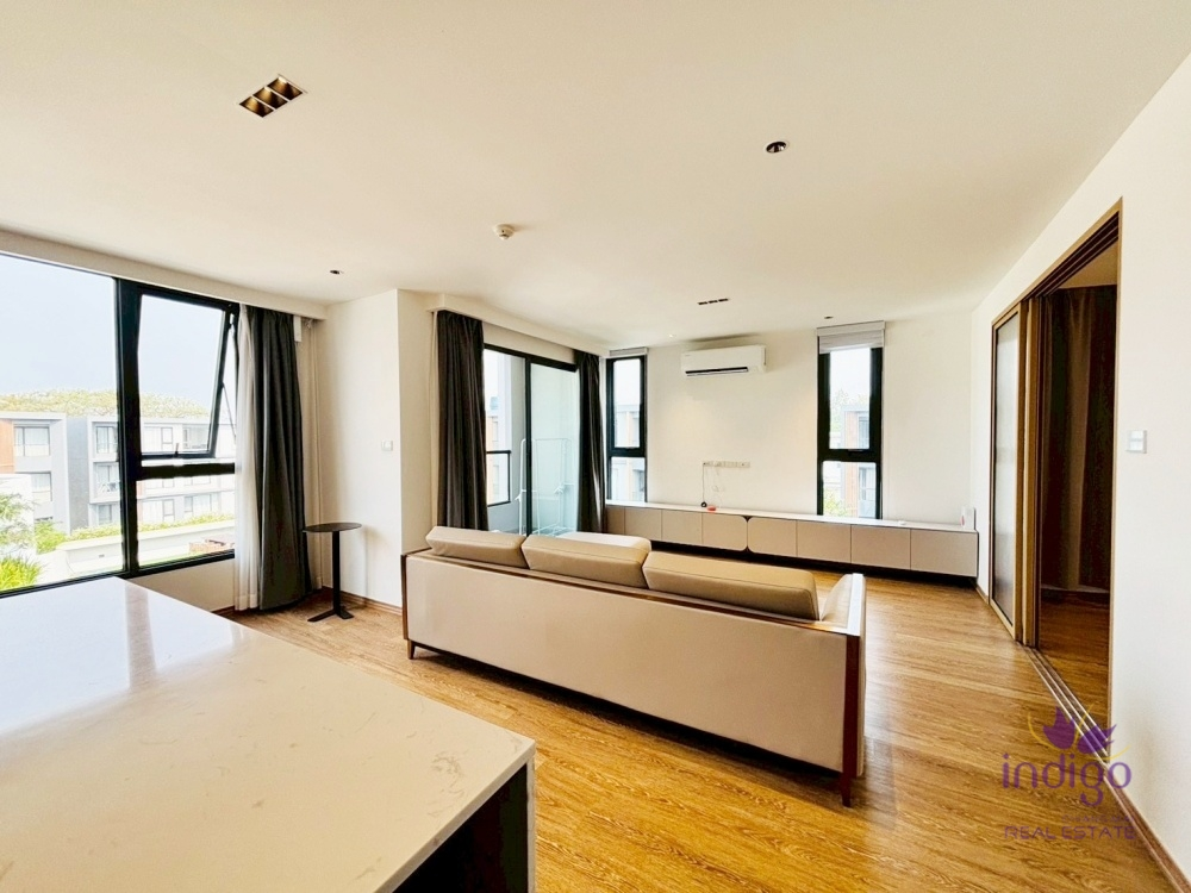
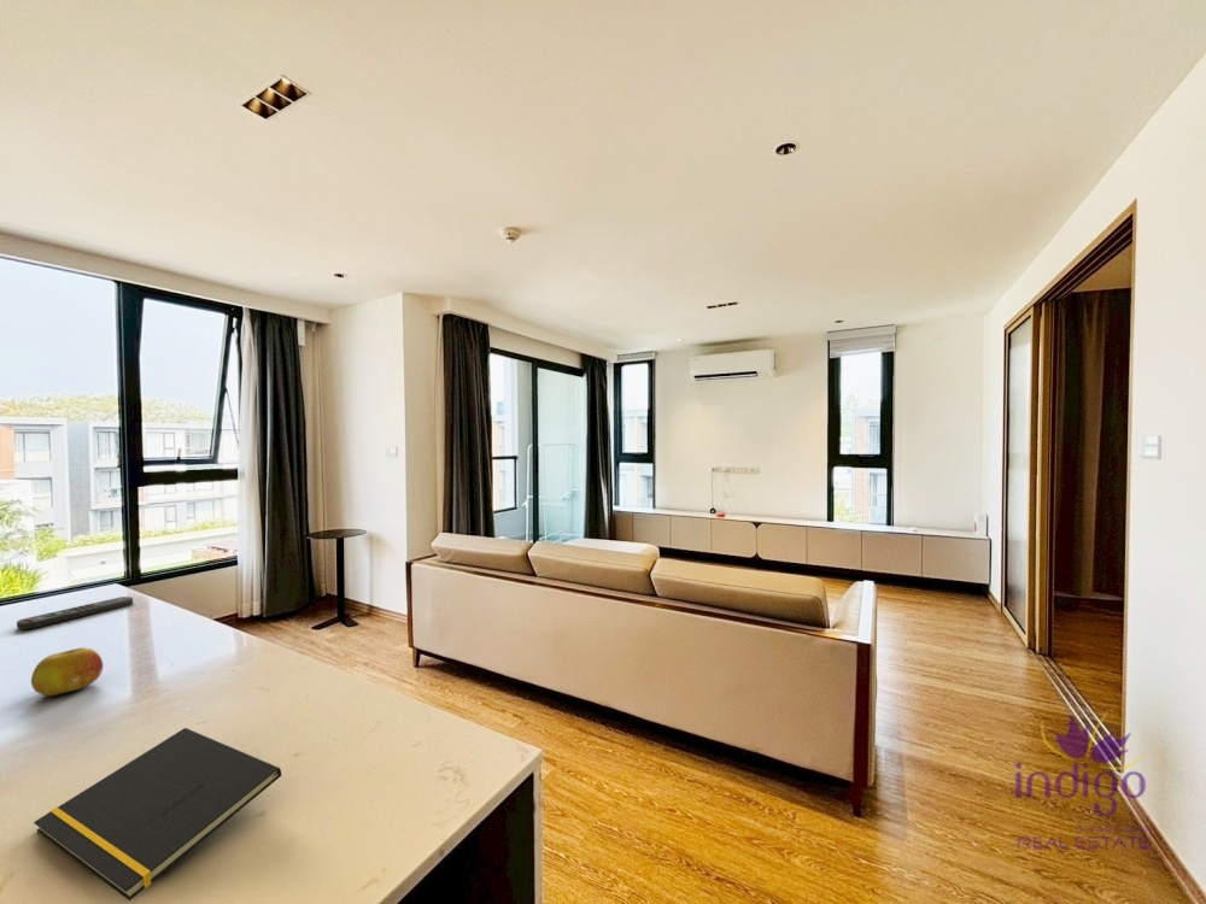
+ remote control (78, 611)
+ fruit (68, 671)
+ notepad (163, 798)
